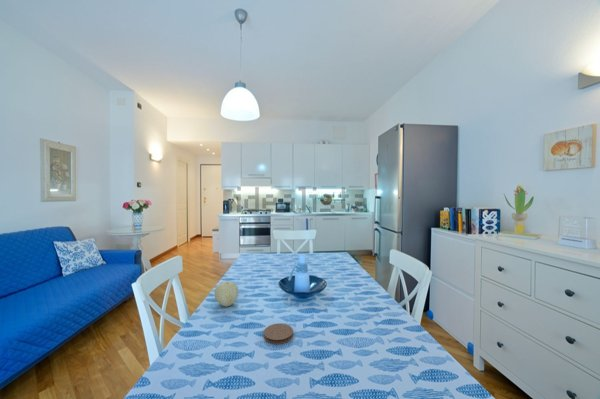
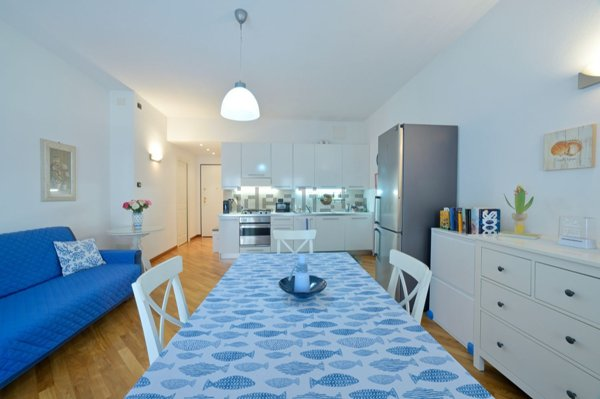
- coaster (278, 333)
- fruit (226, 293)
